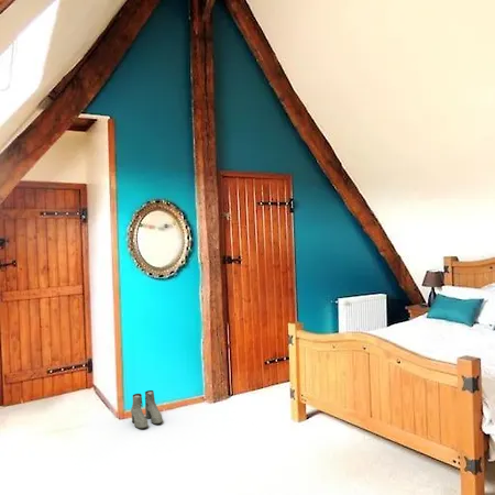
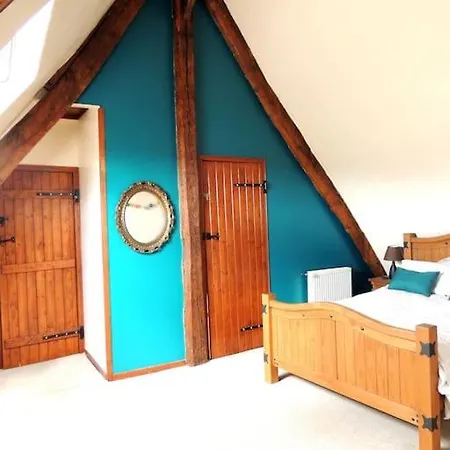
- boots (145, 408)
